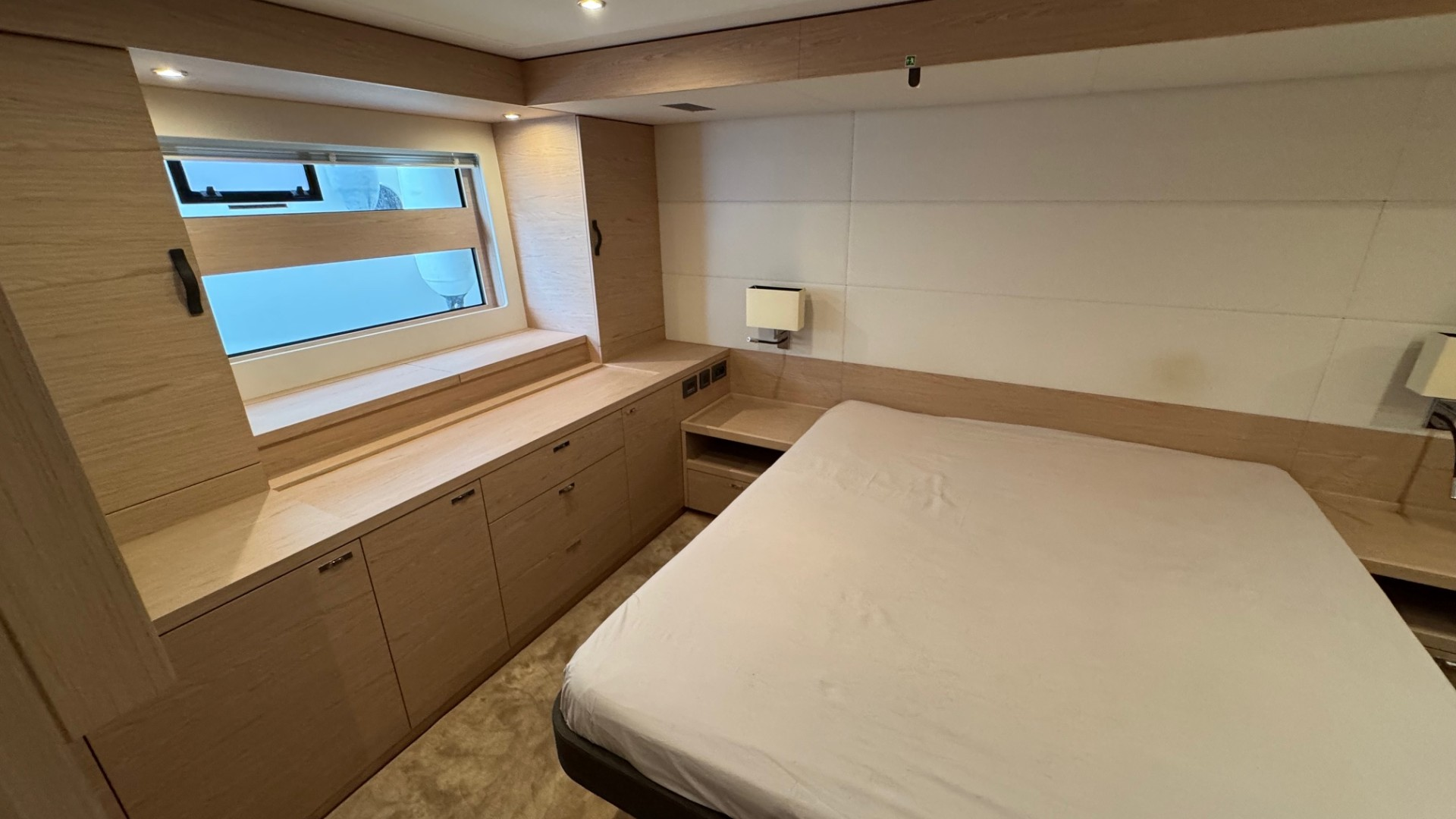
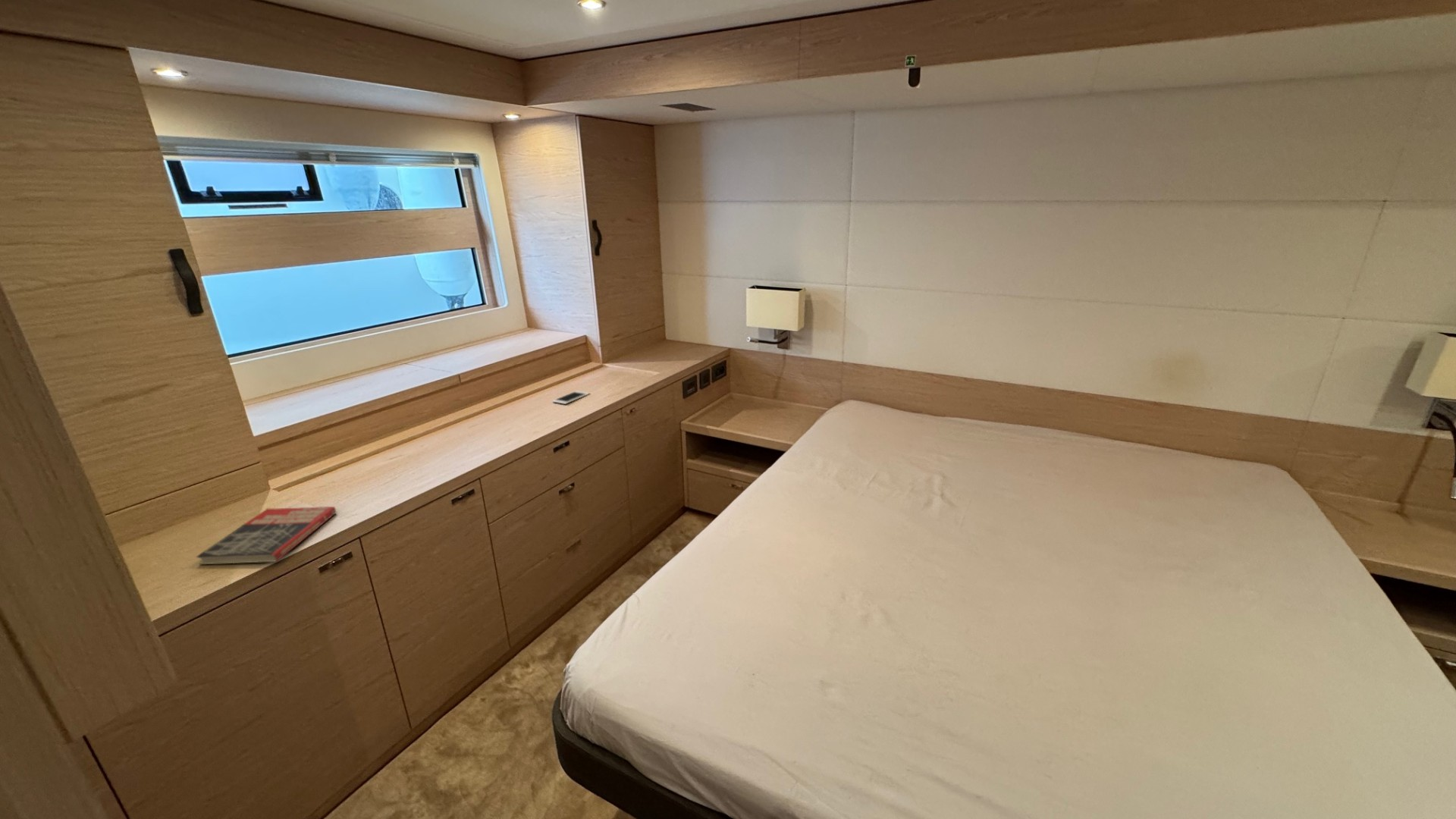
+ cell phone (571, 397)
+ book (271, 533)
